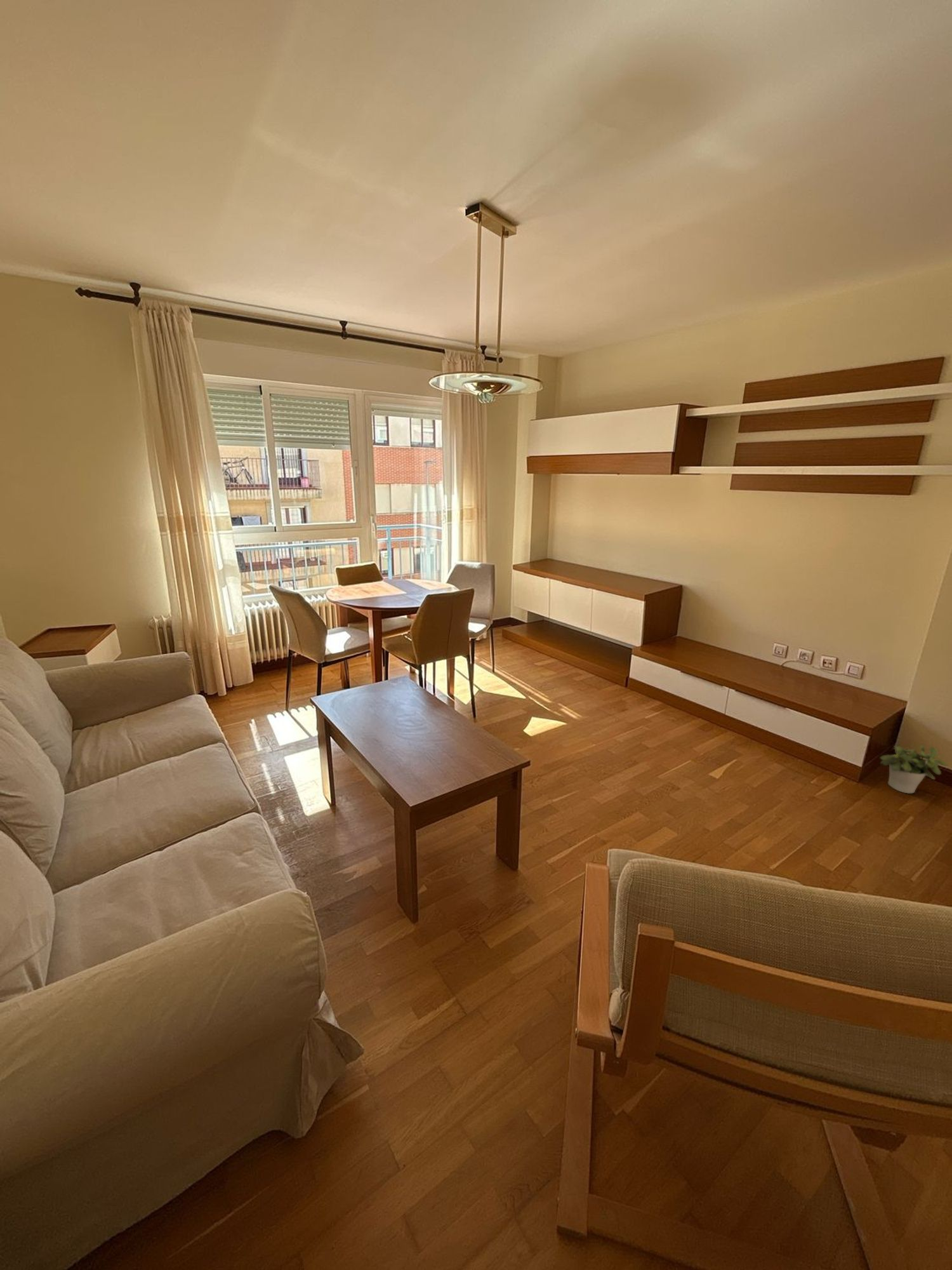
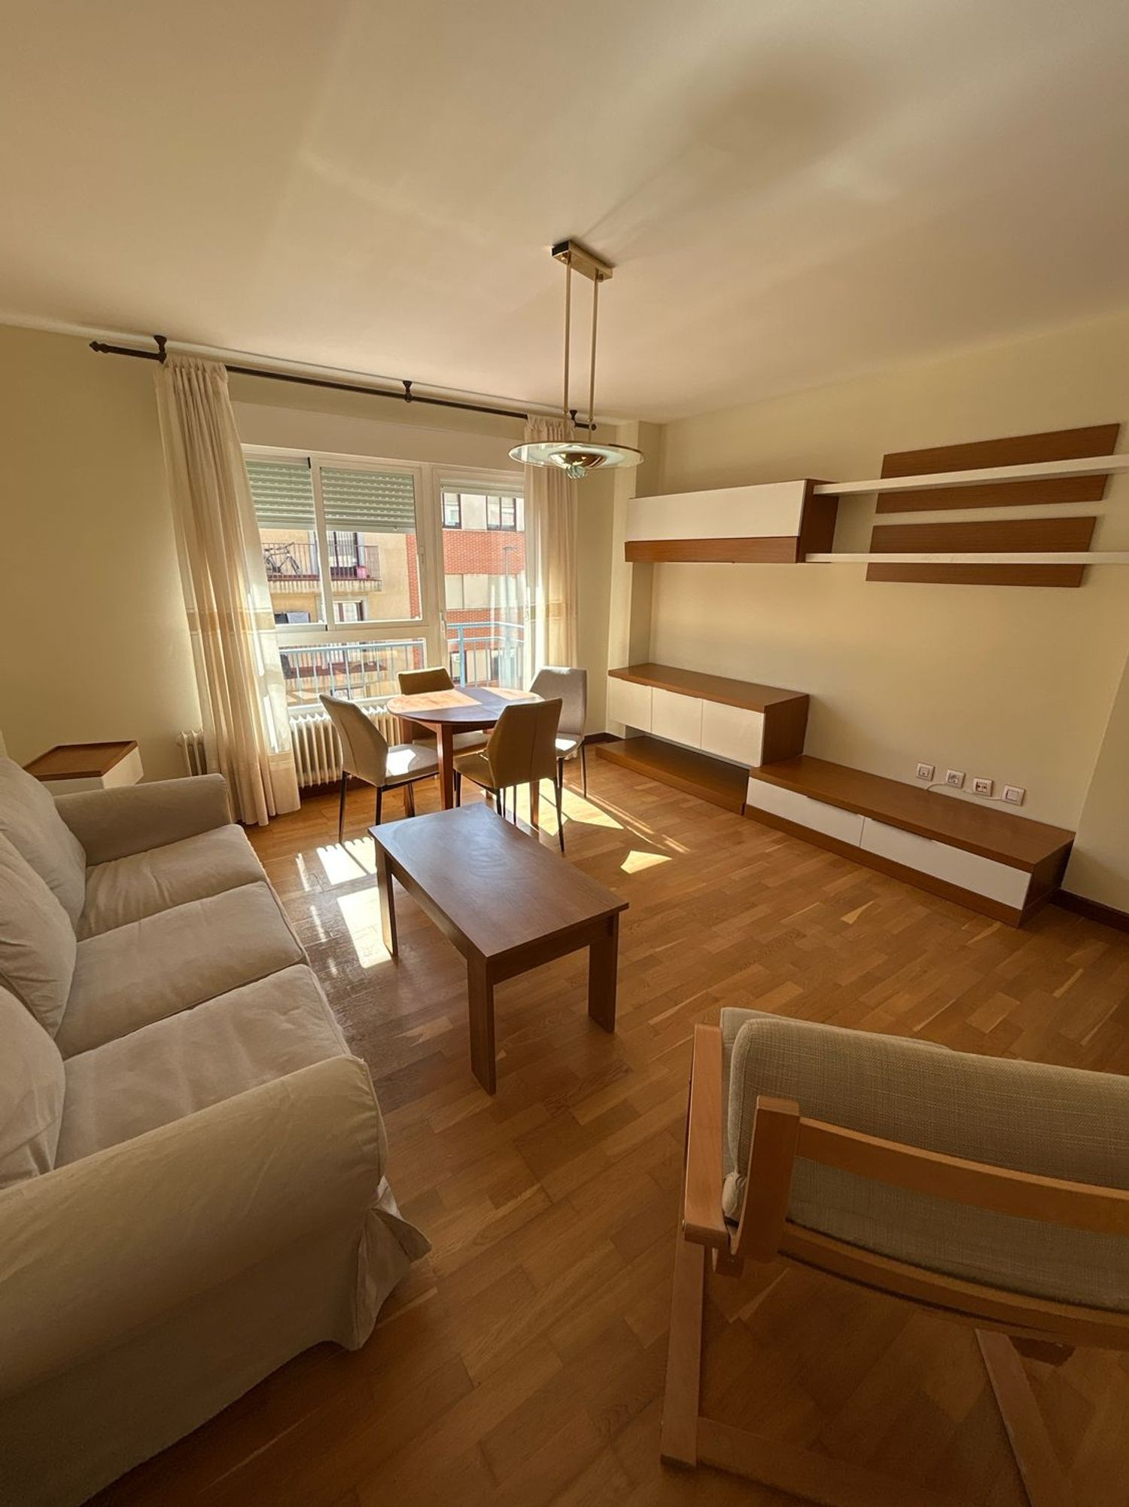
- potted plant (911, 770)
